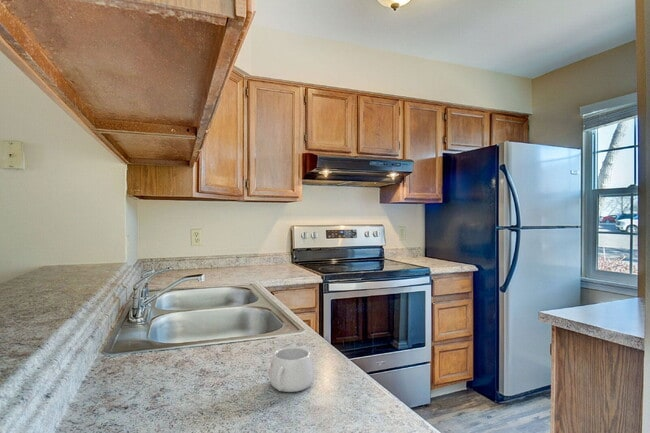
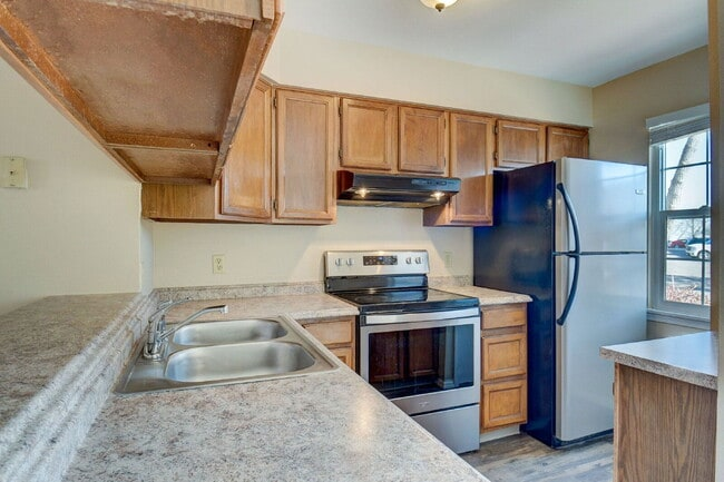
- mug (289, 370)
